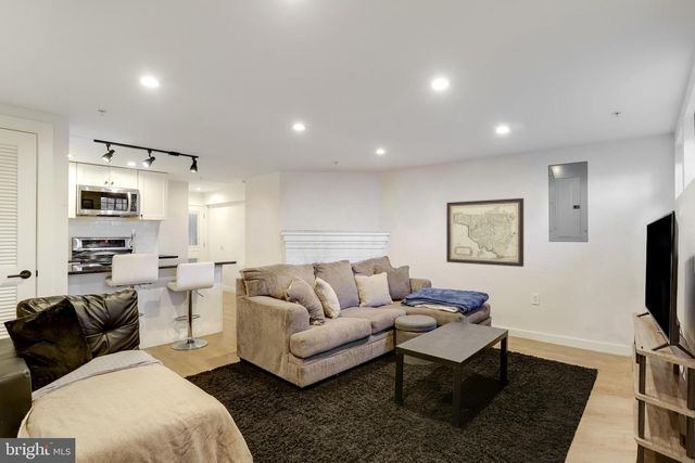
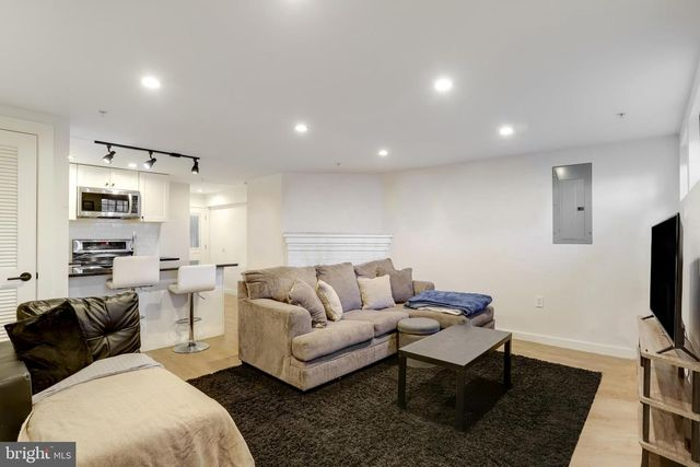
- wall art (482, 232)
